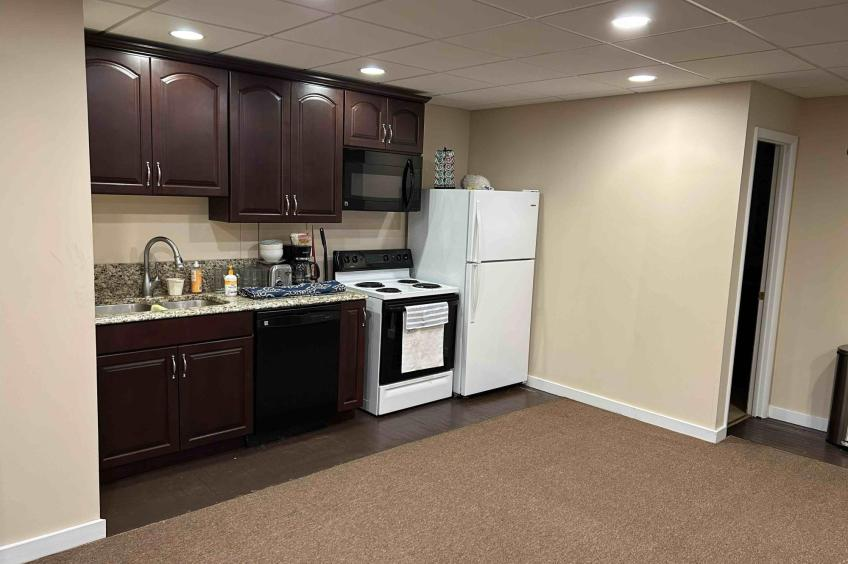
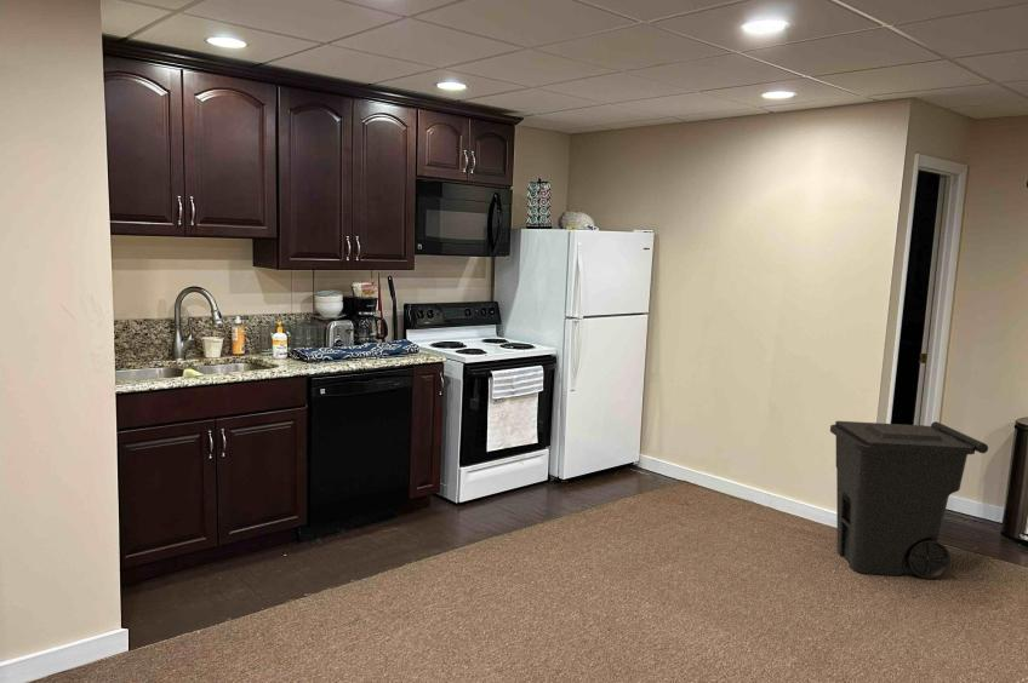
+ trash can (900, 497)
